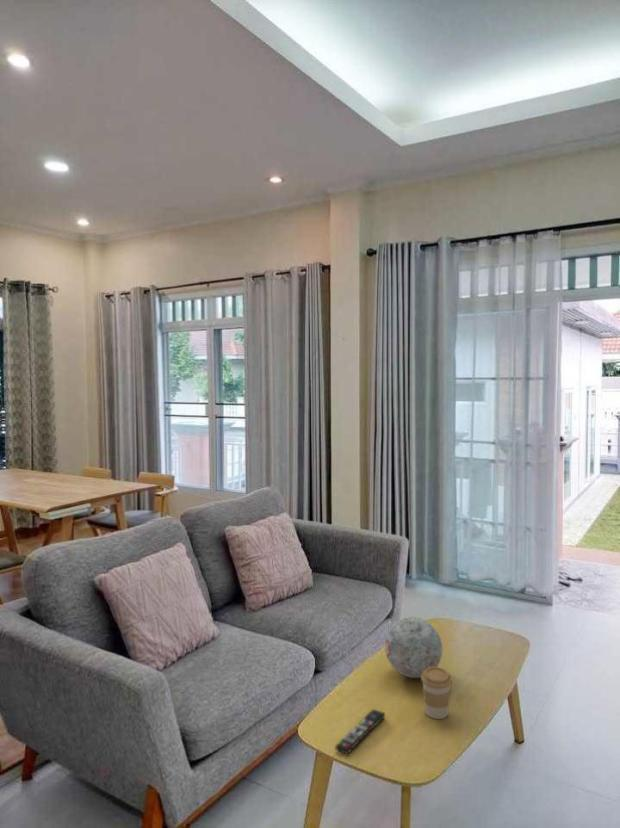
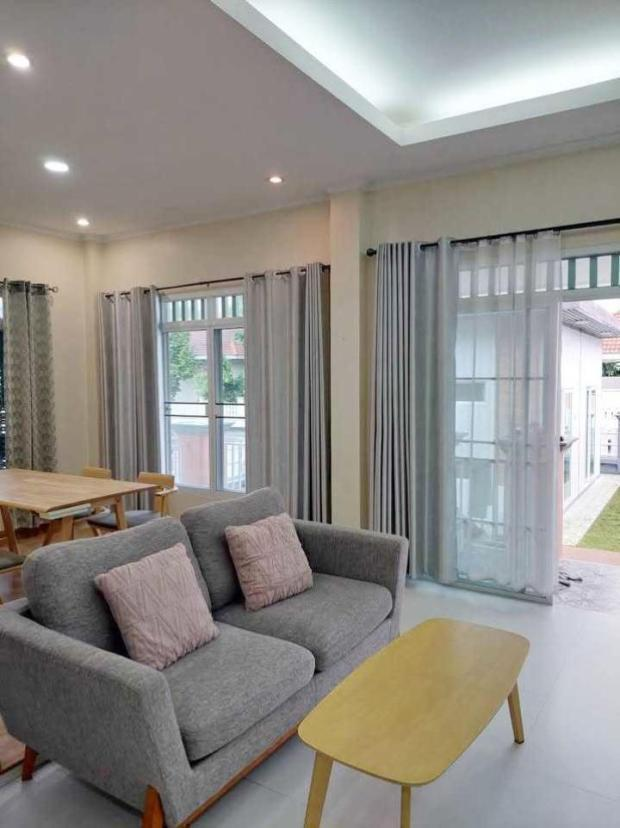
- remote control (361, 730)
- coffee cup (436, 692)
- decorative ball (413, 646)
